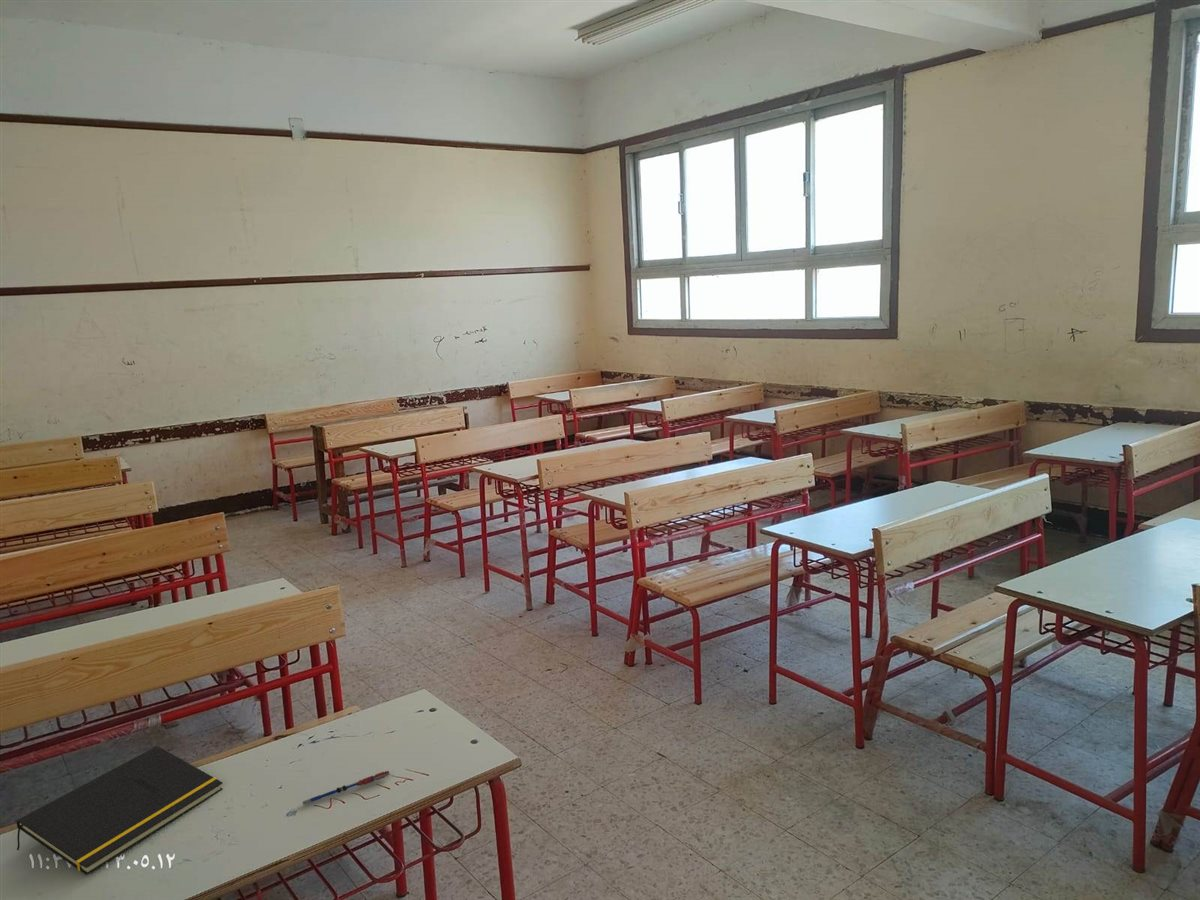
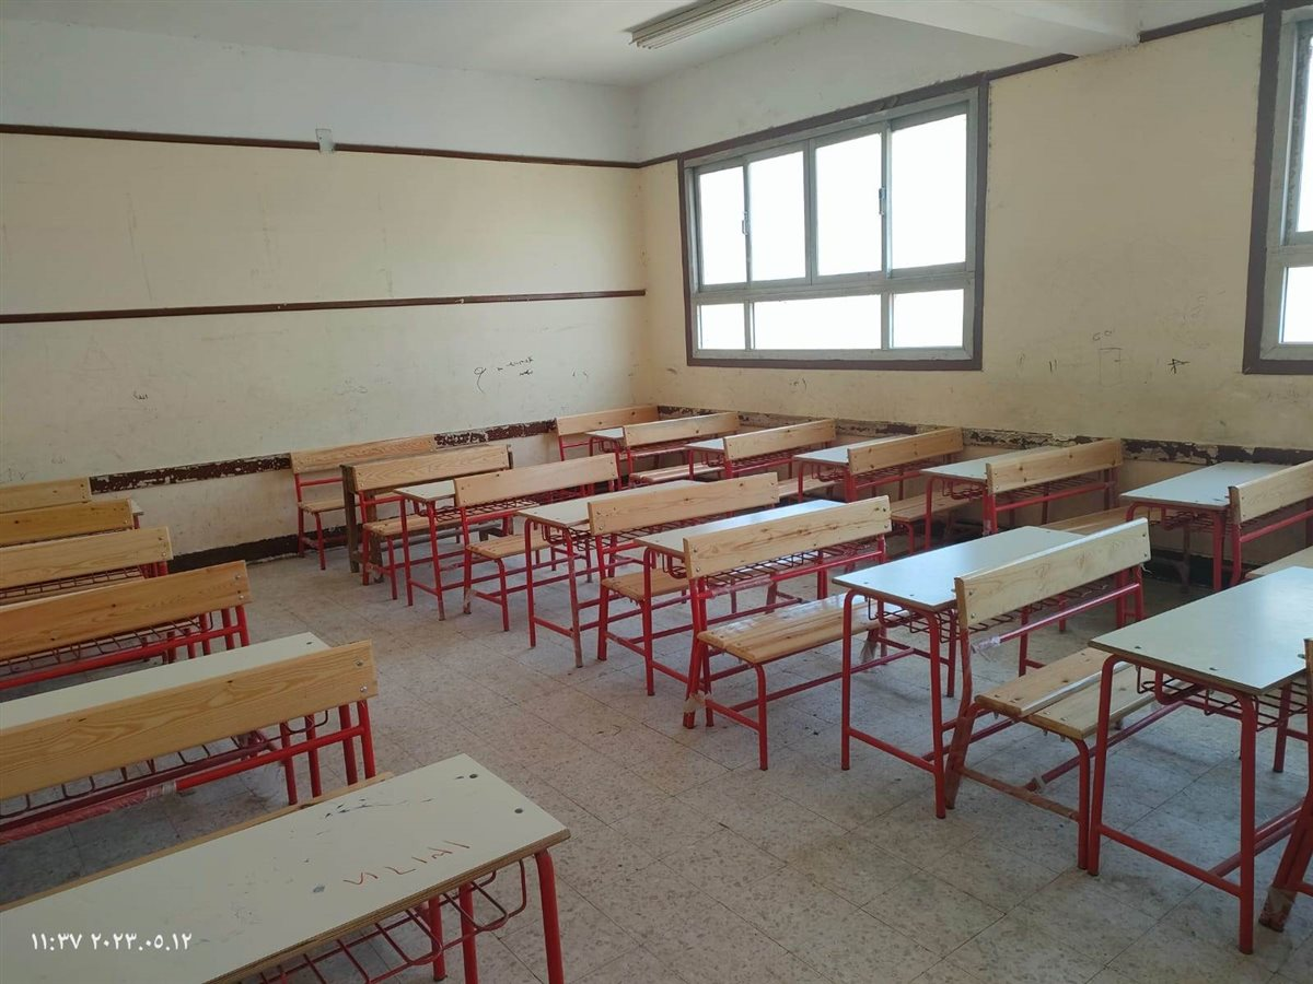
- notepad (125, 803)
- pen (346, 786)
